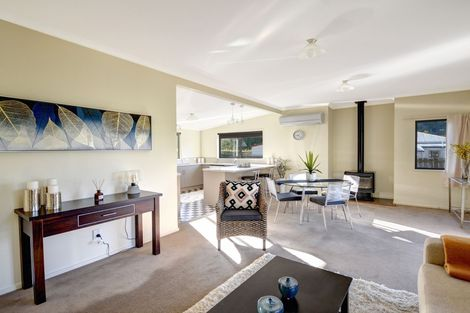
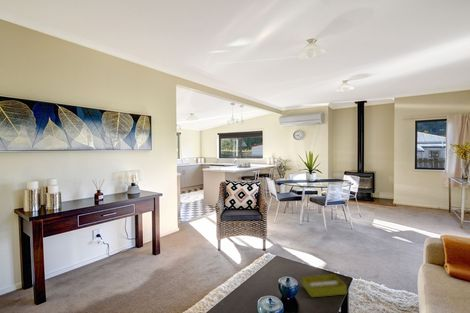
+ tissue box (323, 285)
